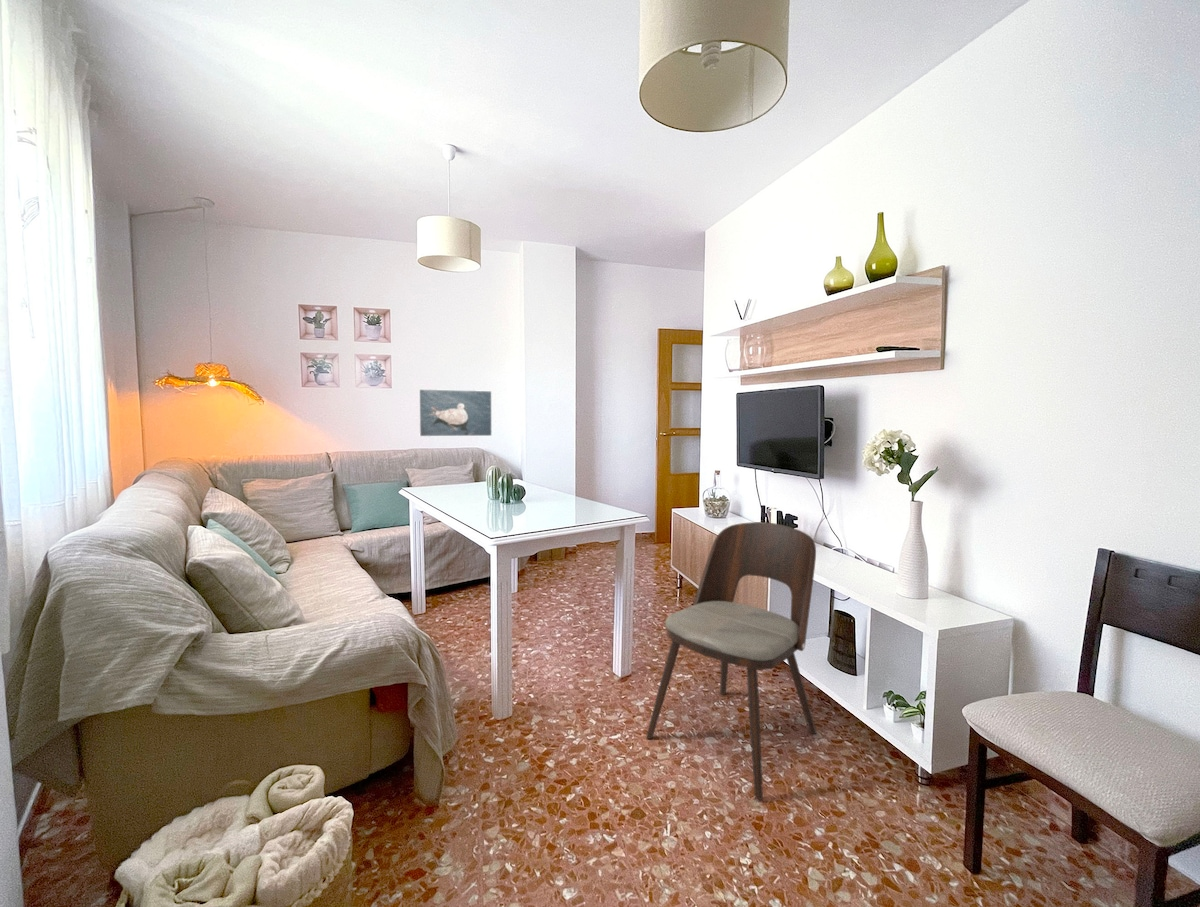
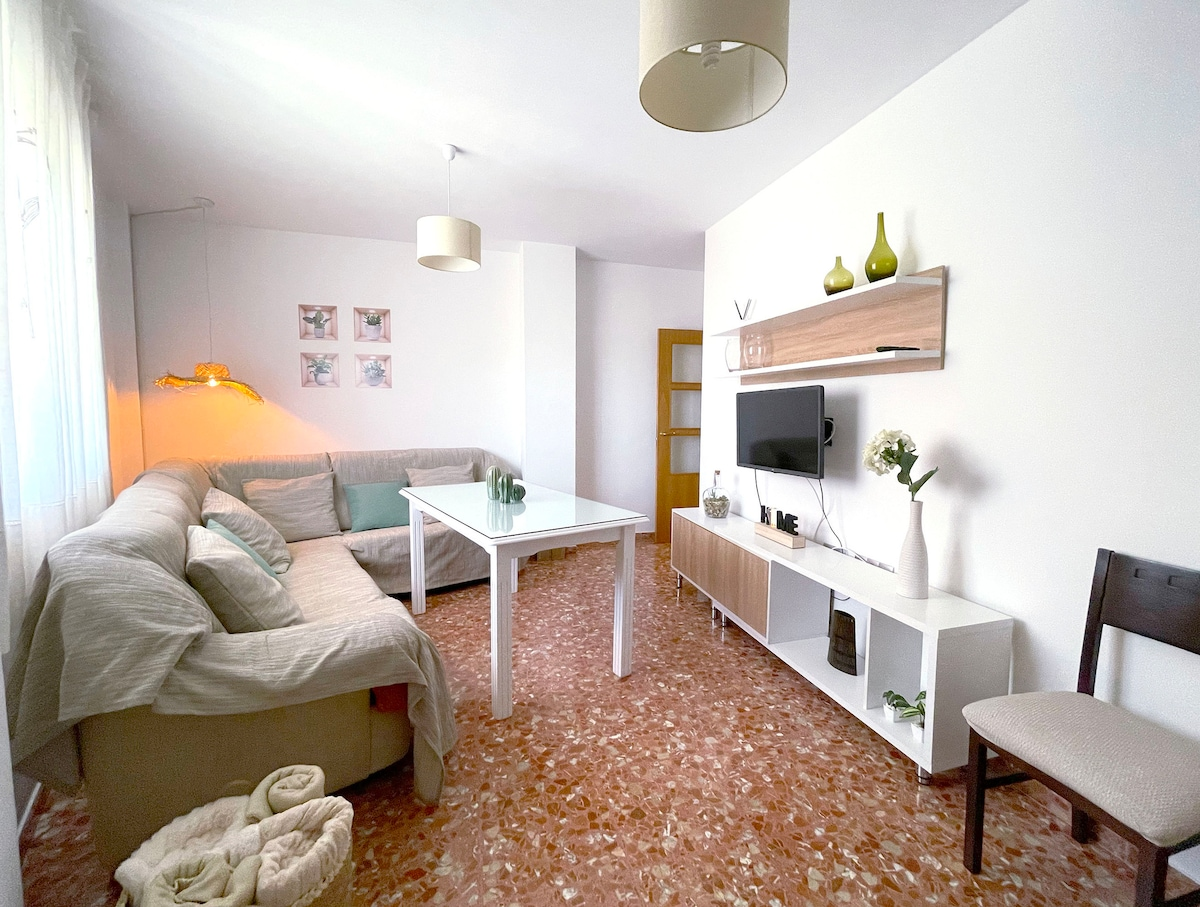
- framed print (456, 413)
- dining chair (739, 634)
